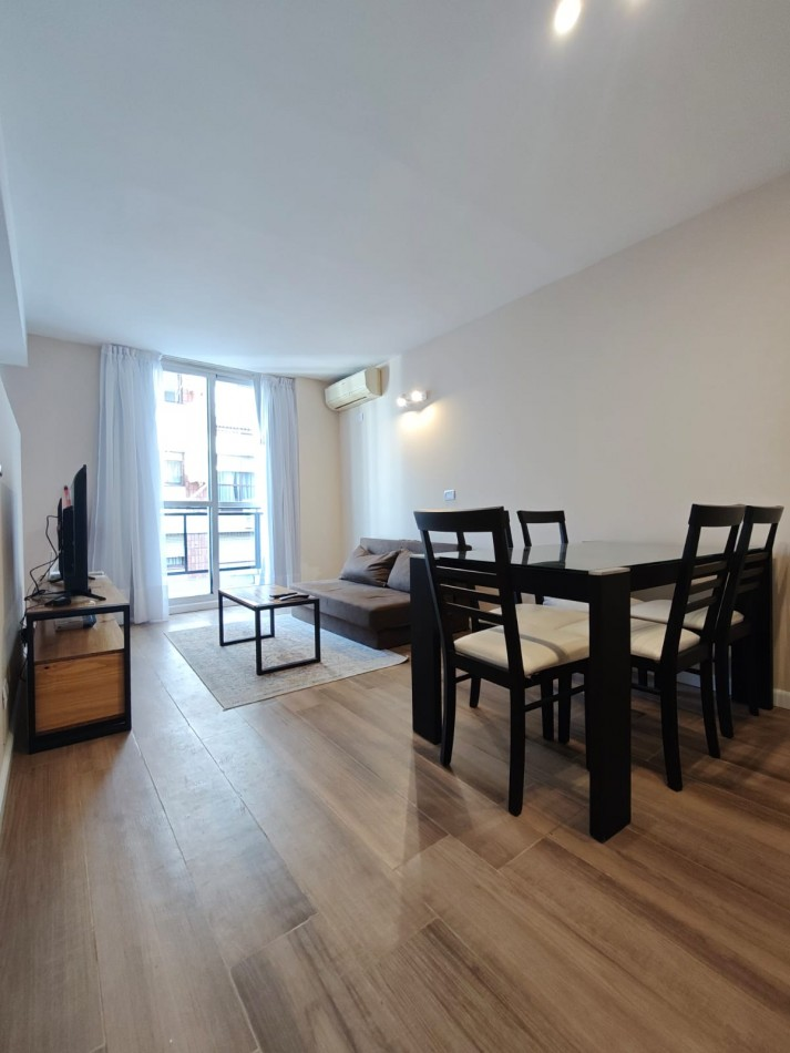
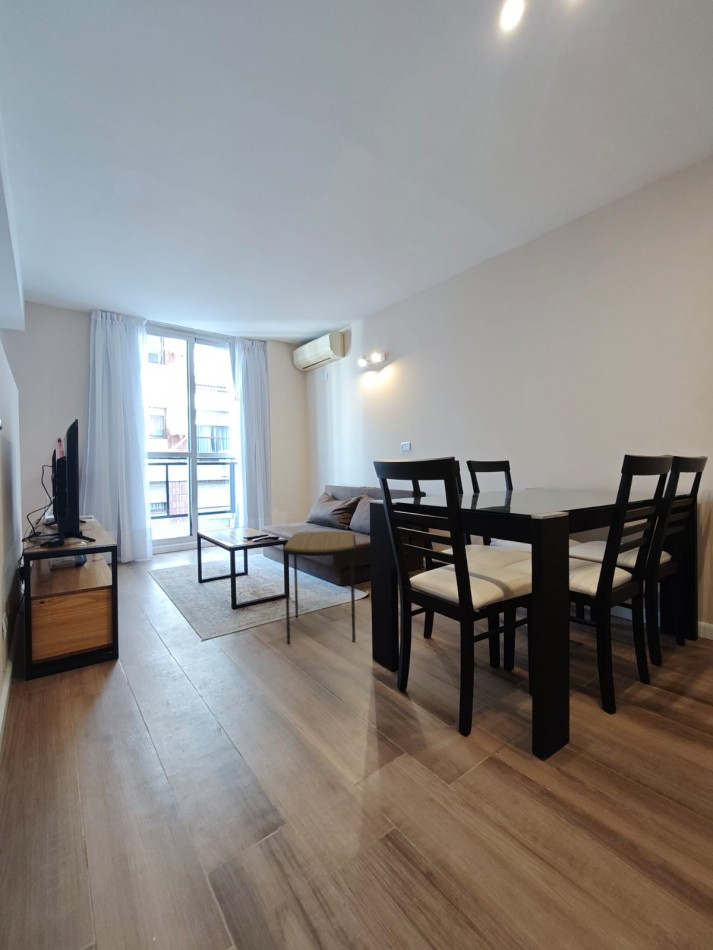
+ side table (297, 590)
